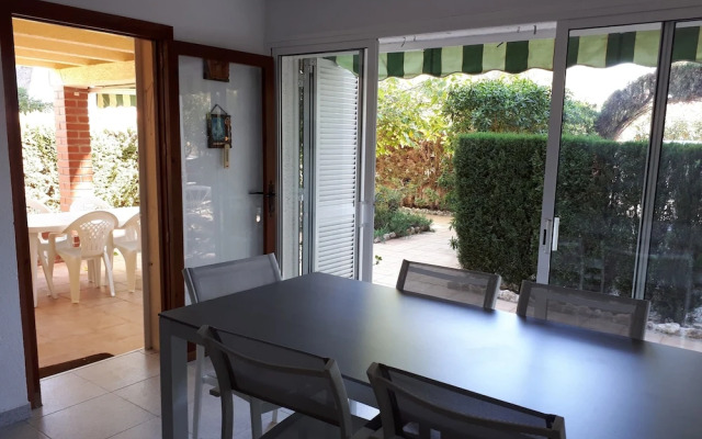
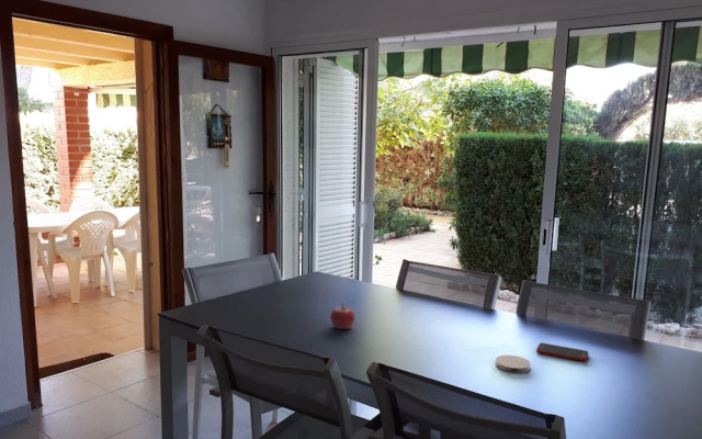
+ fruit (342, 315)
+ coaster (512, 363)
+ cell phone (562, 351)
